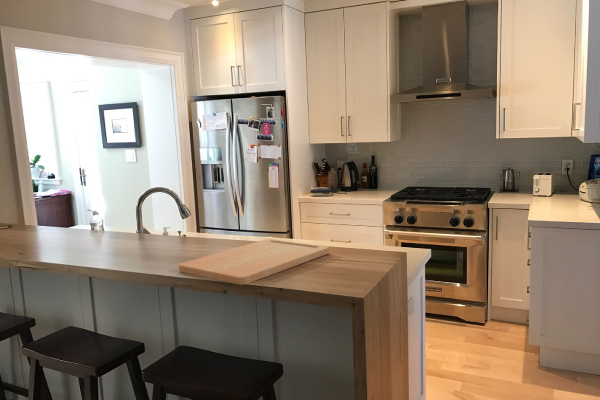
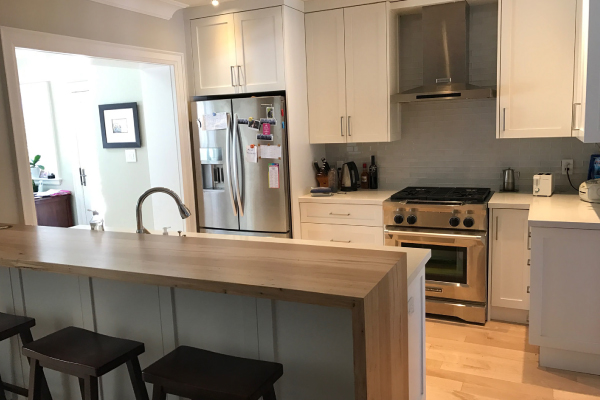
- cutting board (257, 258)
